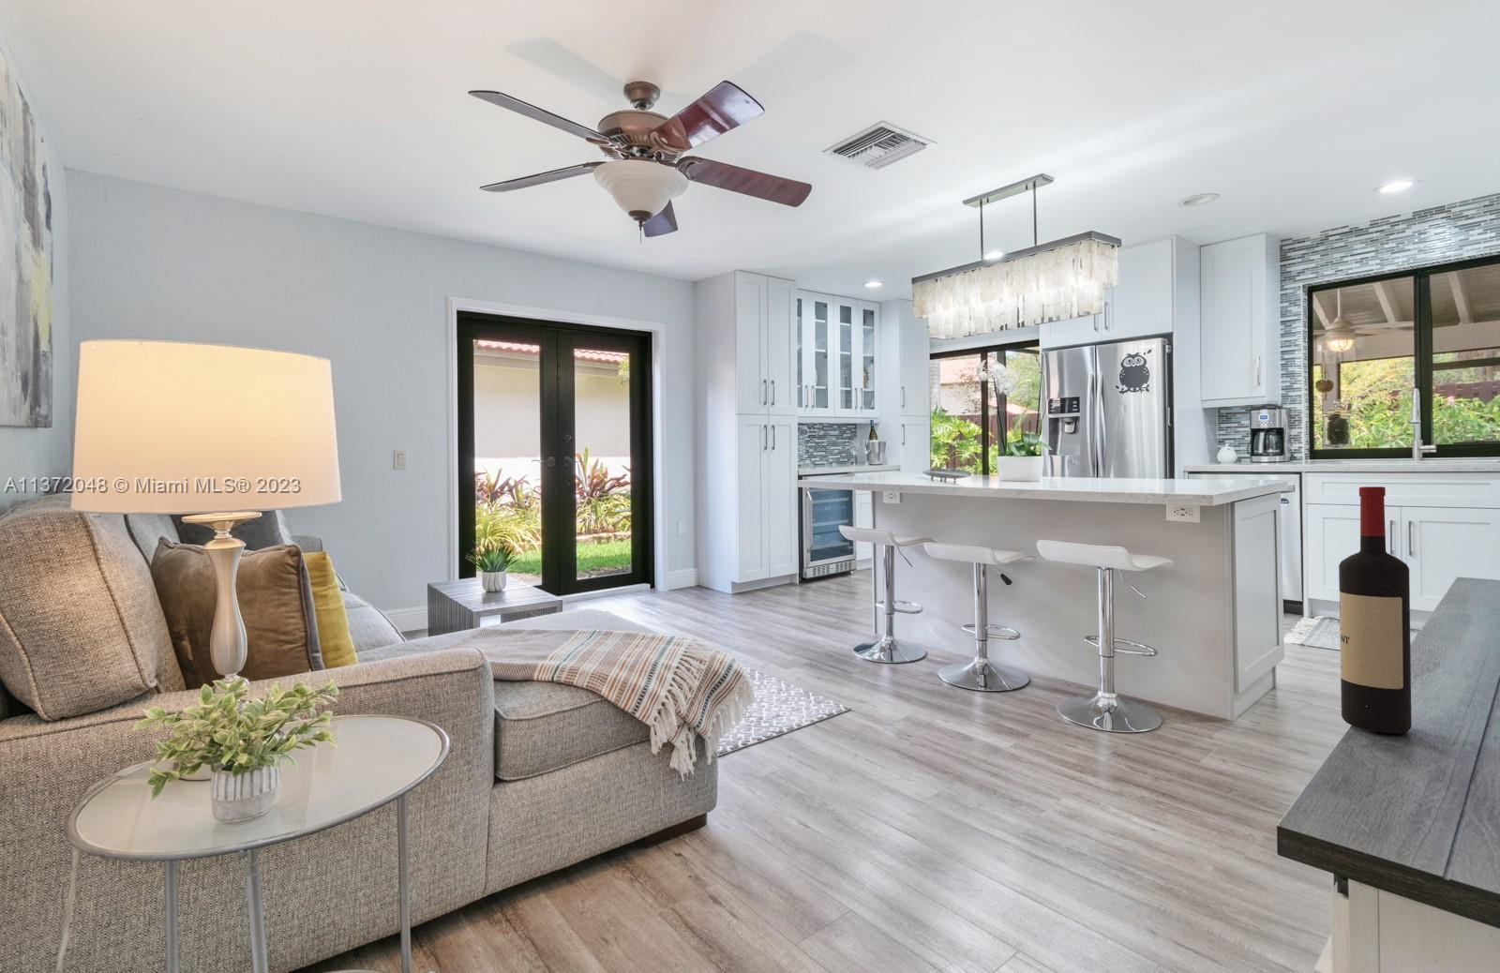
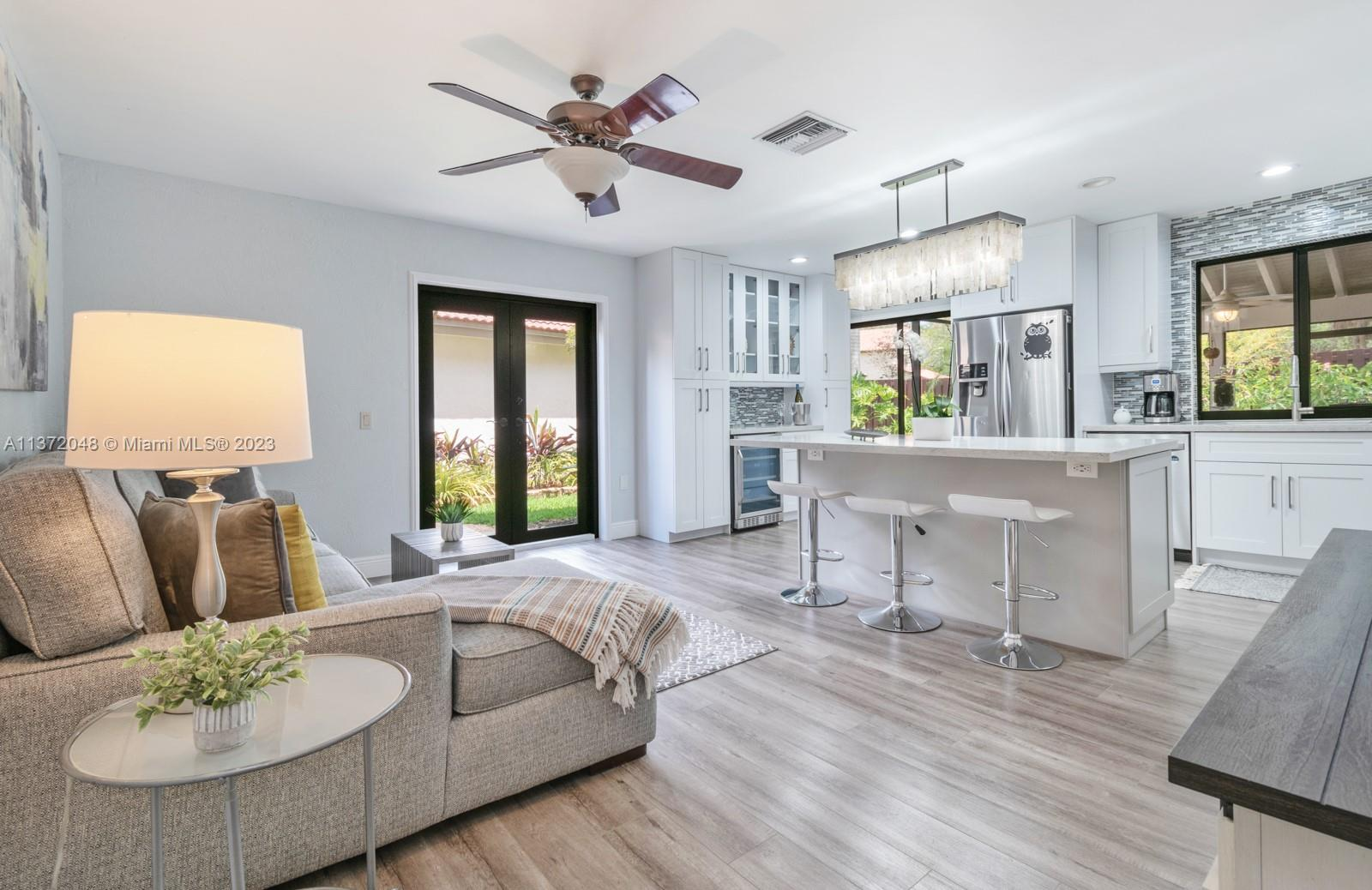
- wine bottle (1373, 606)
